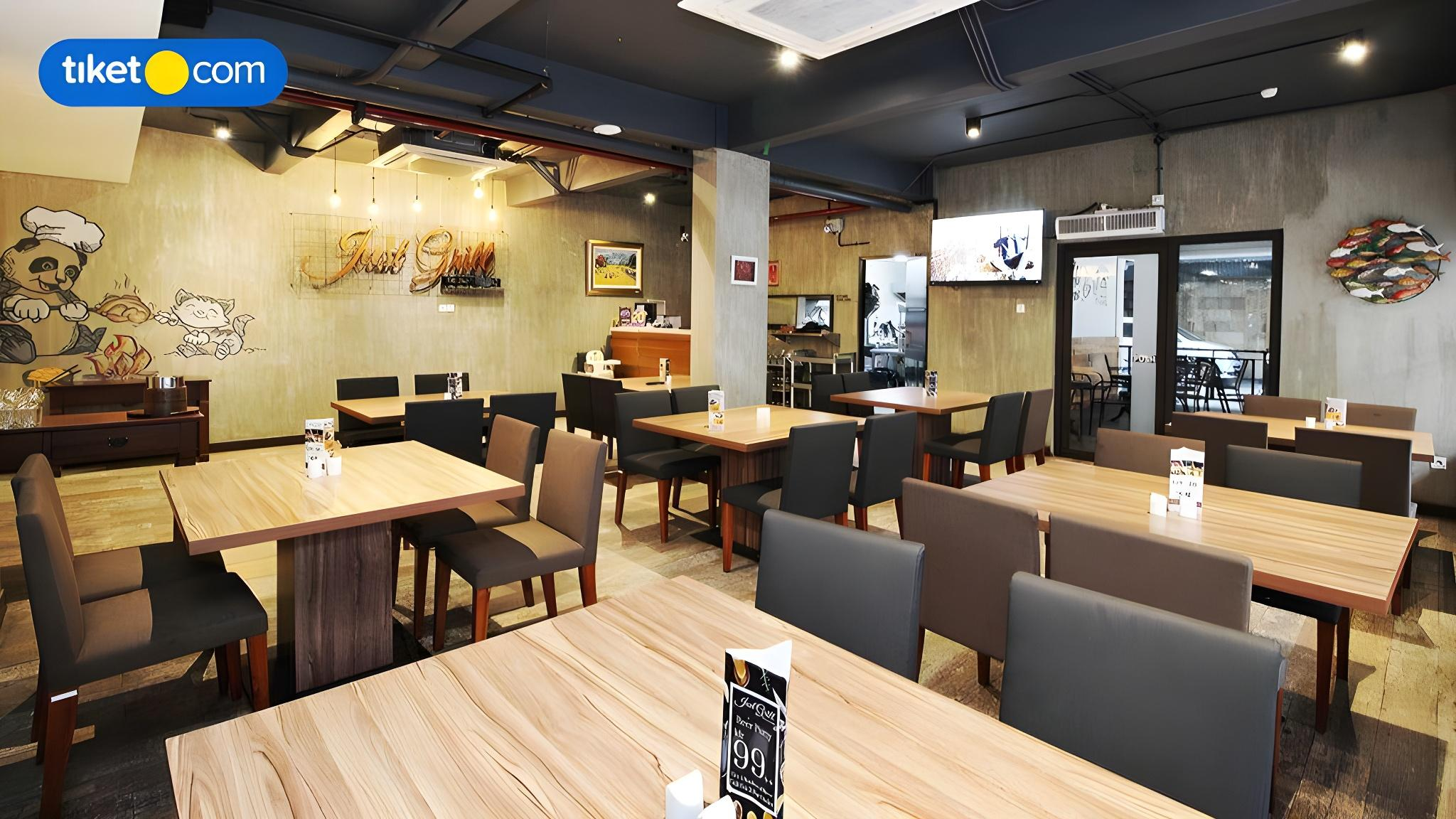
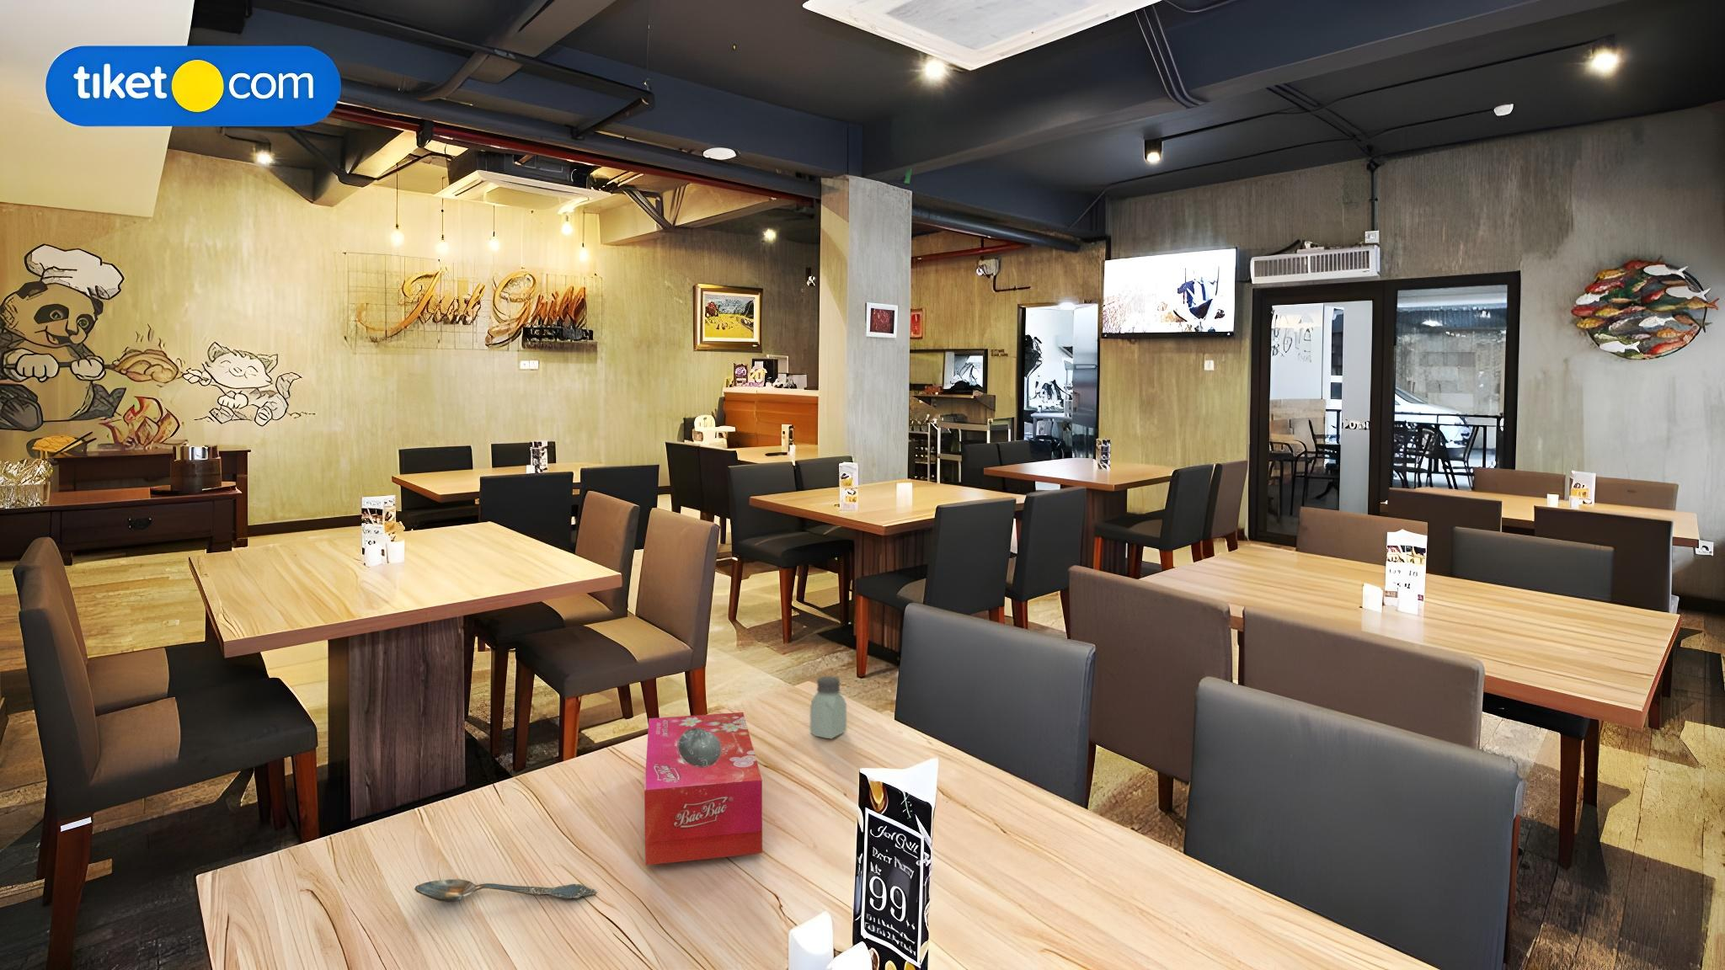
+ spoon (506, 889)
+ saltshaker (828, 706)
+ tissue box (700, 779)
